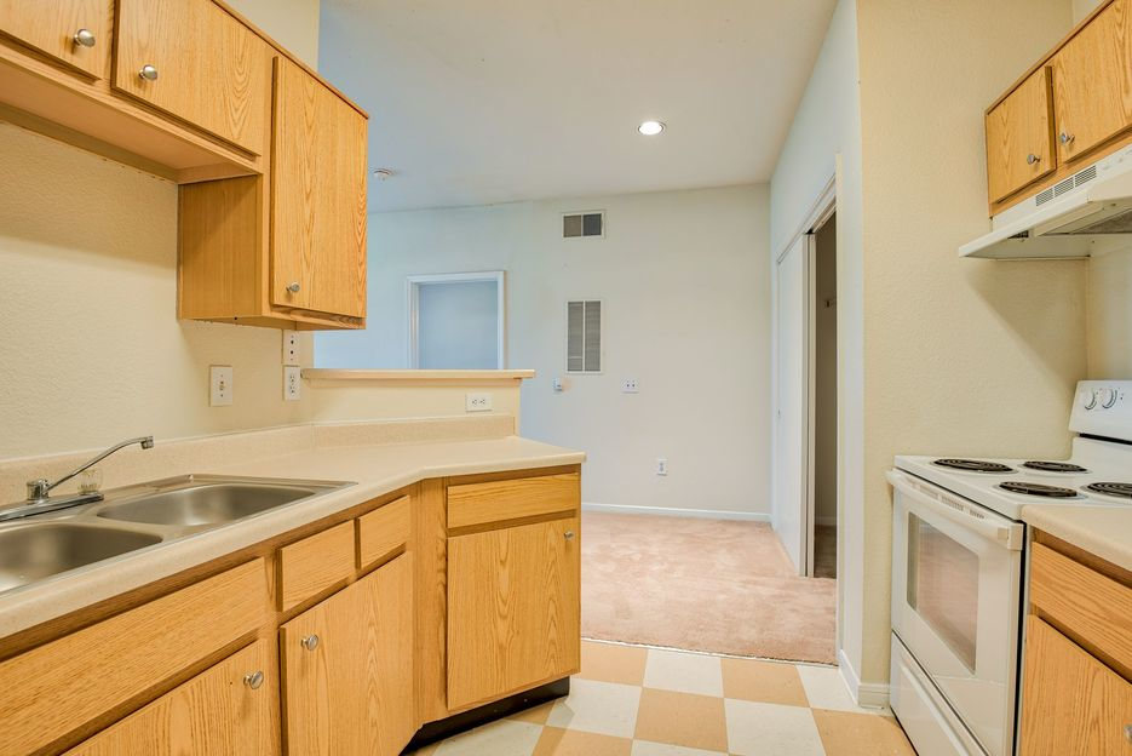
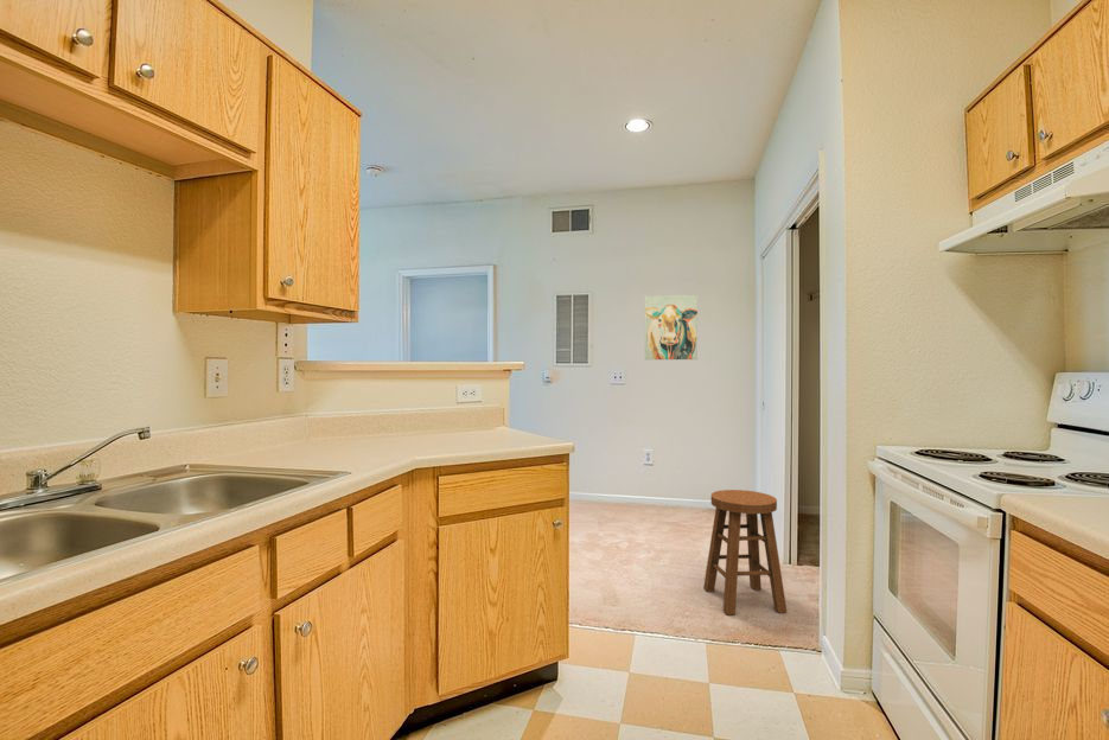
+ wall art (670, 327)
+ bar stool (738, 548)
